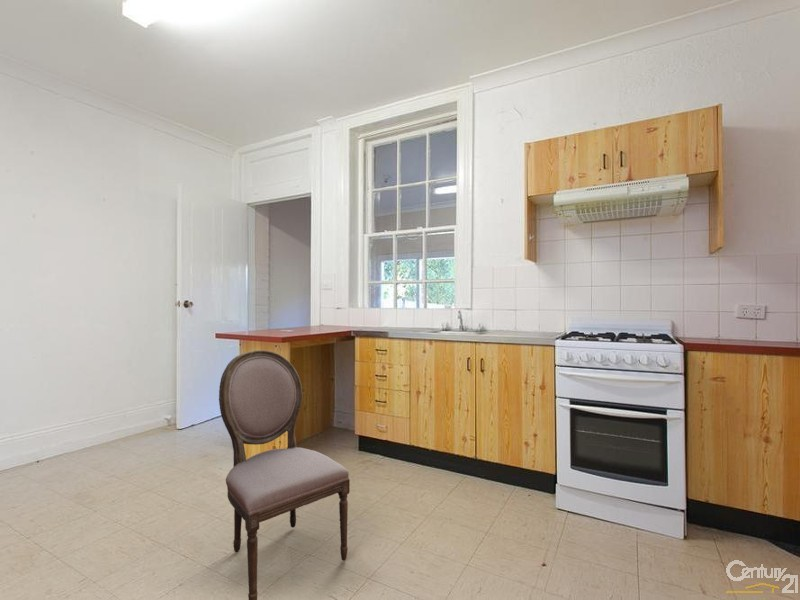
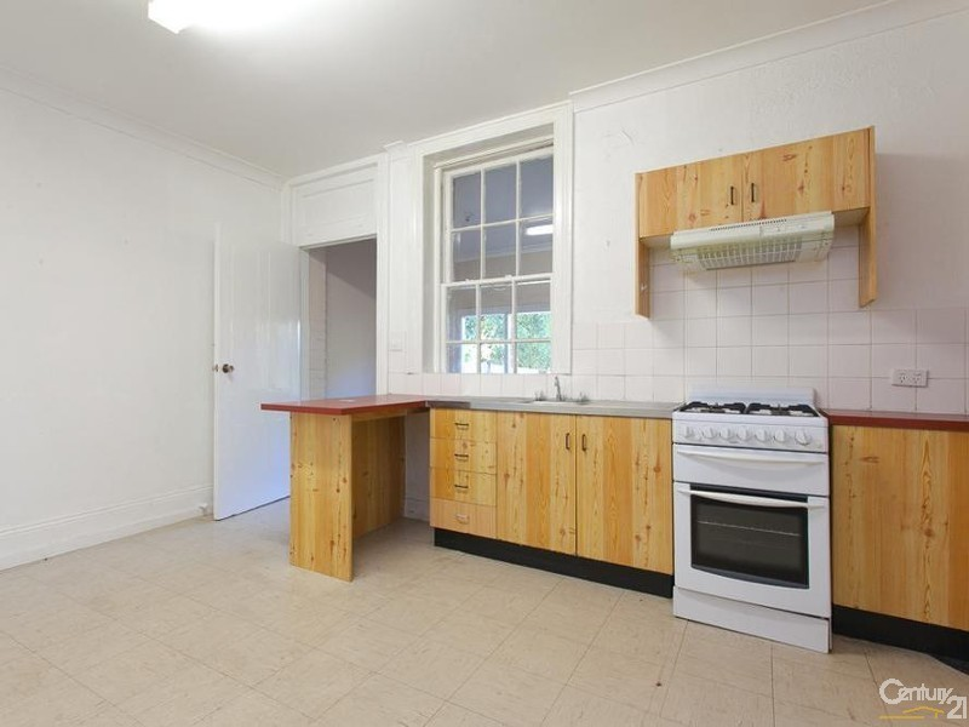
- dining chair (280, 458)
